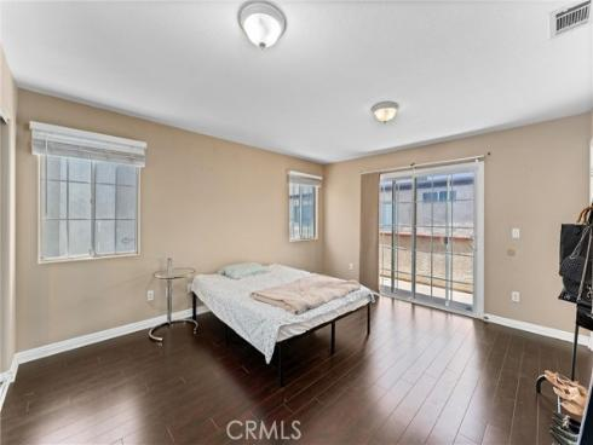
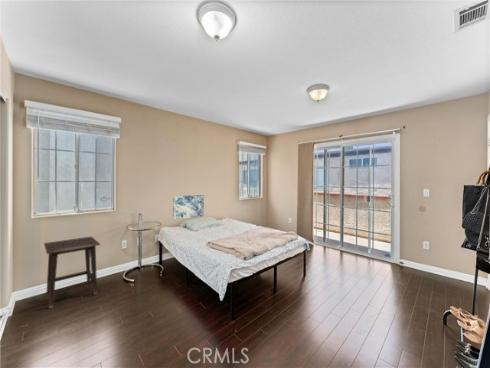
+ wall art (189, 206)
+ side table (71, 274)
